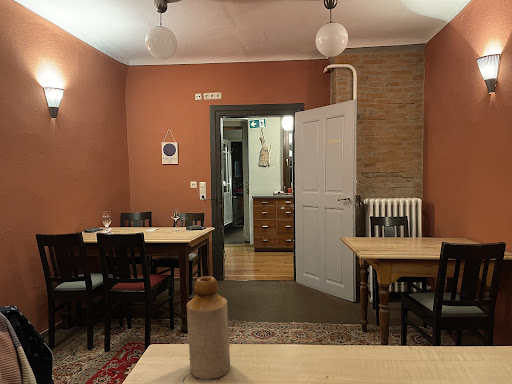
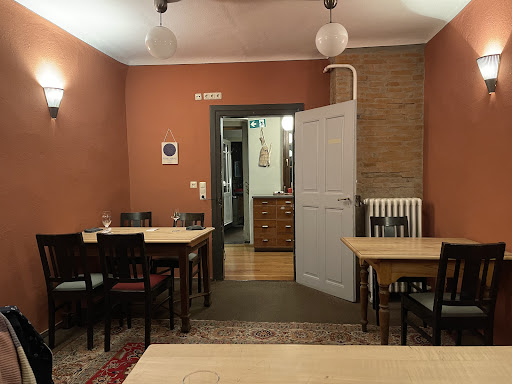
- bottle (208, 323)
